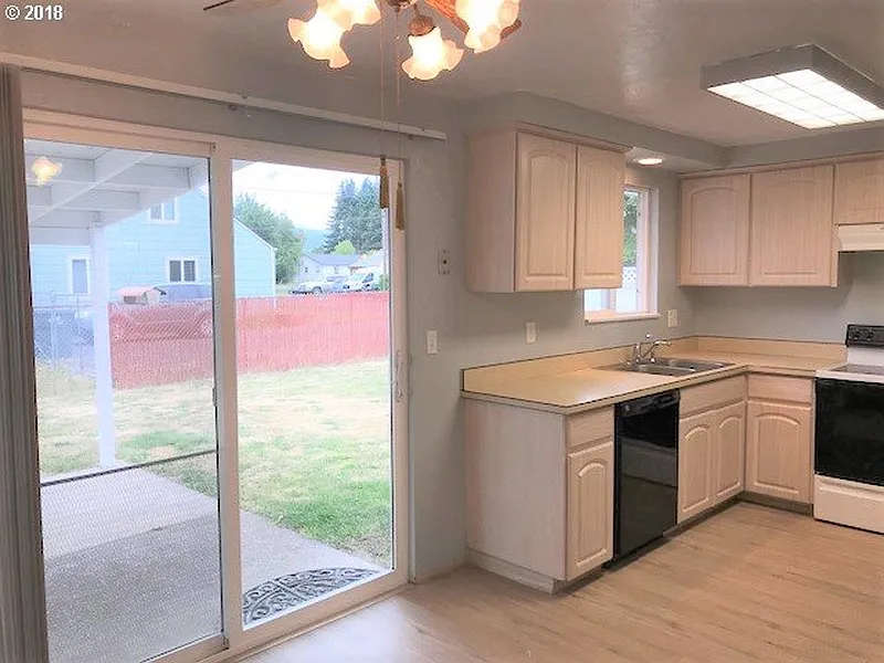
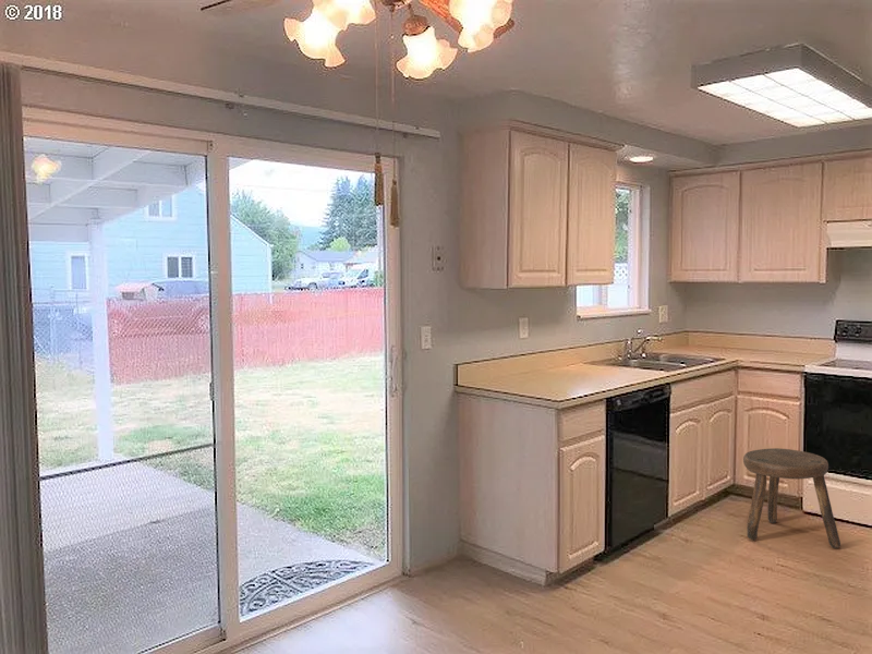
+ stool (777, 493)
